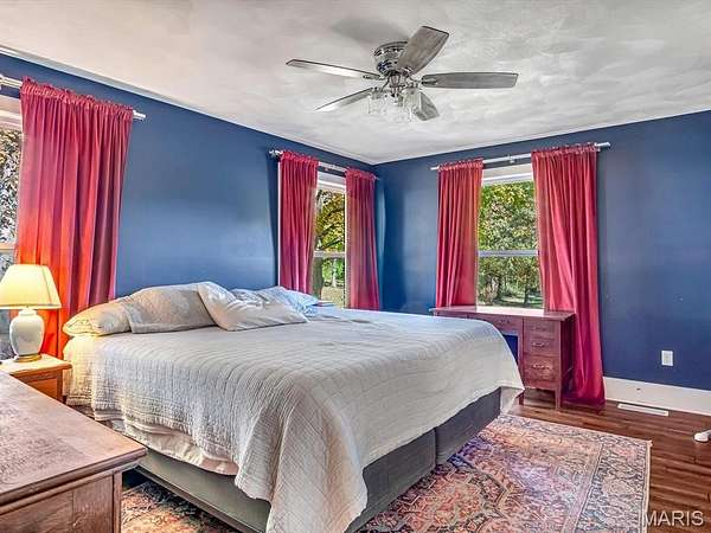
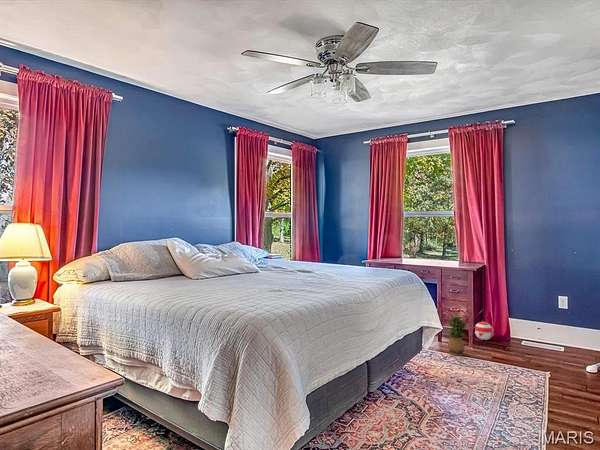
+ ball (483, 330)
+ potted plant (457, 333)
